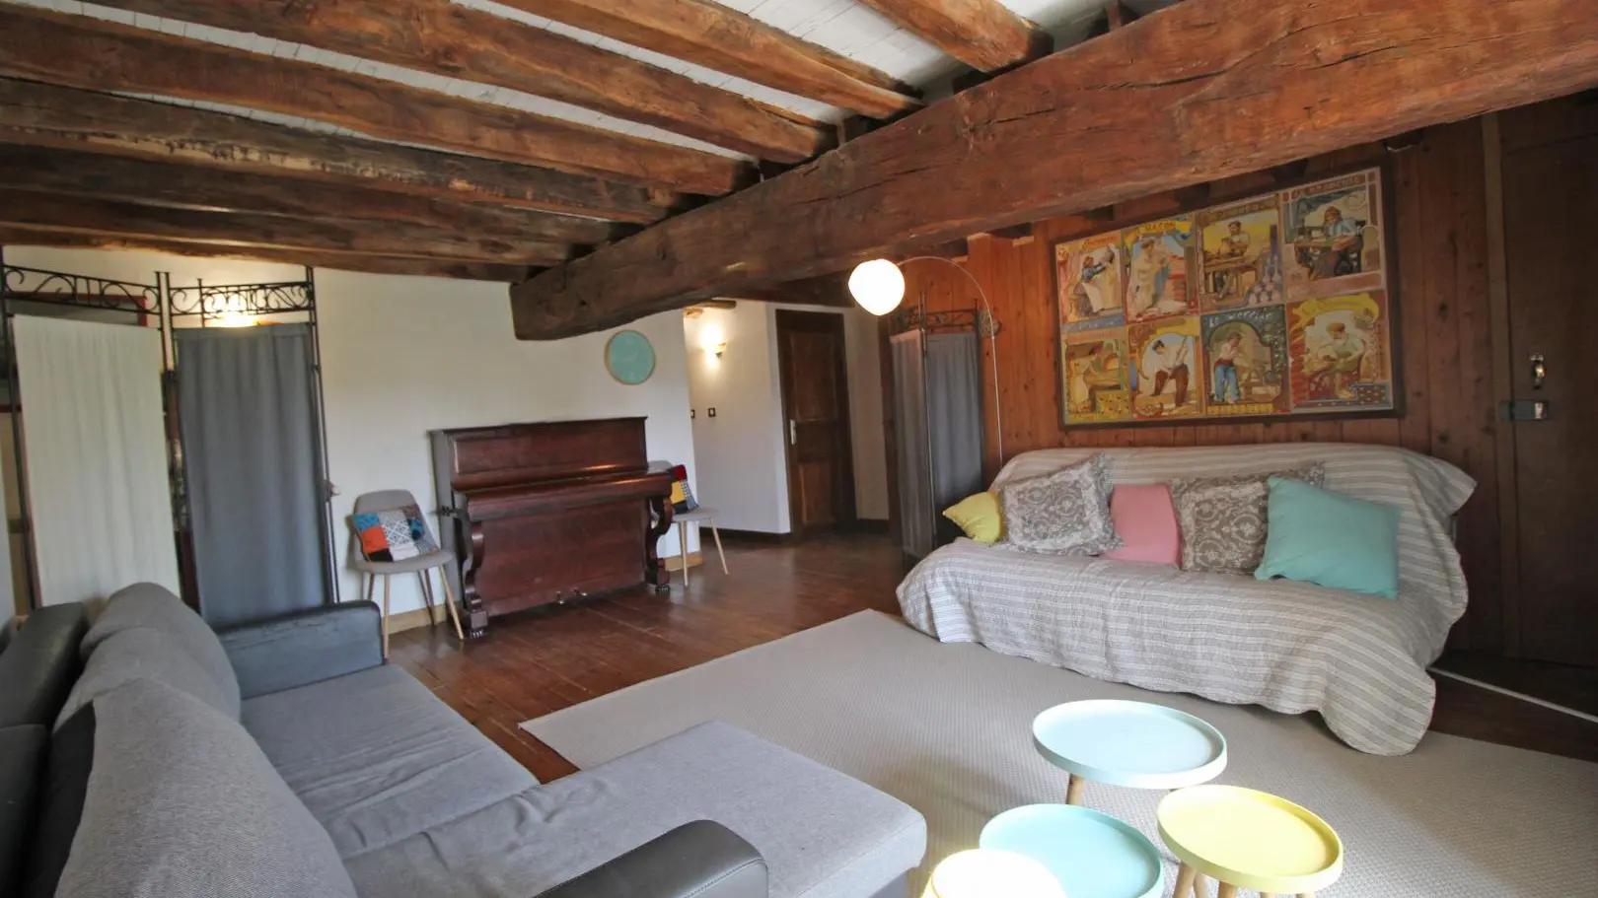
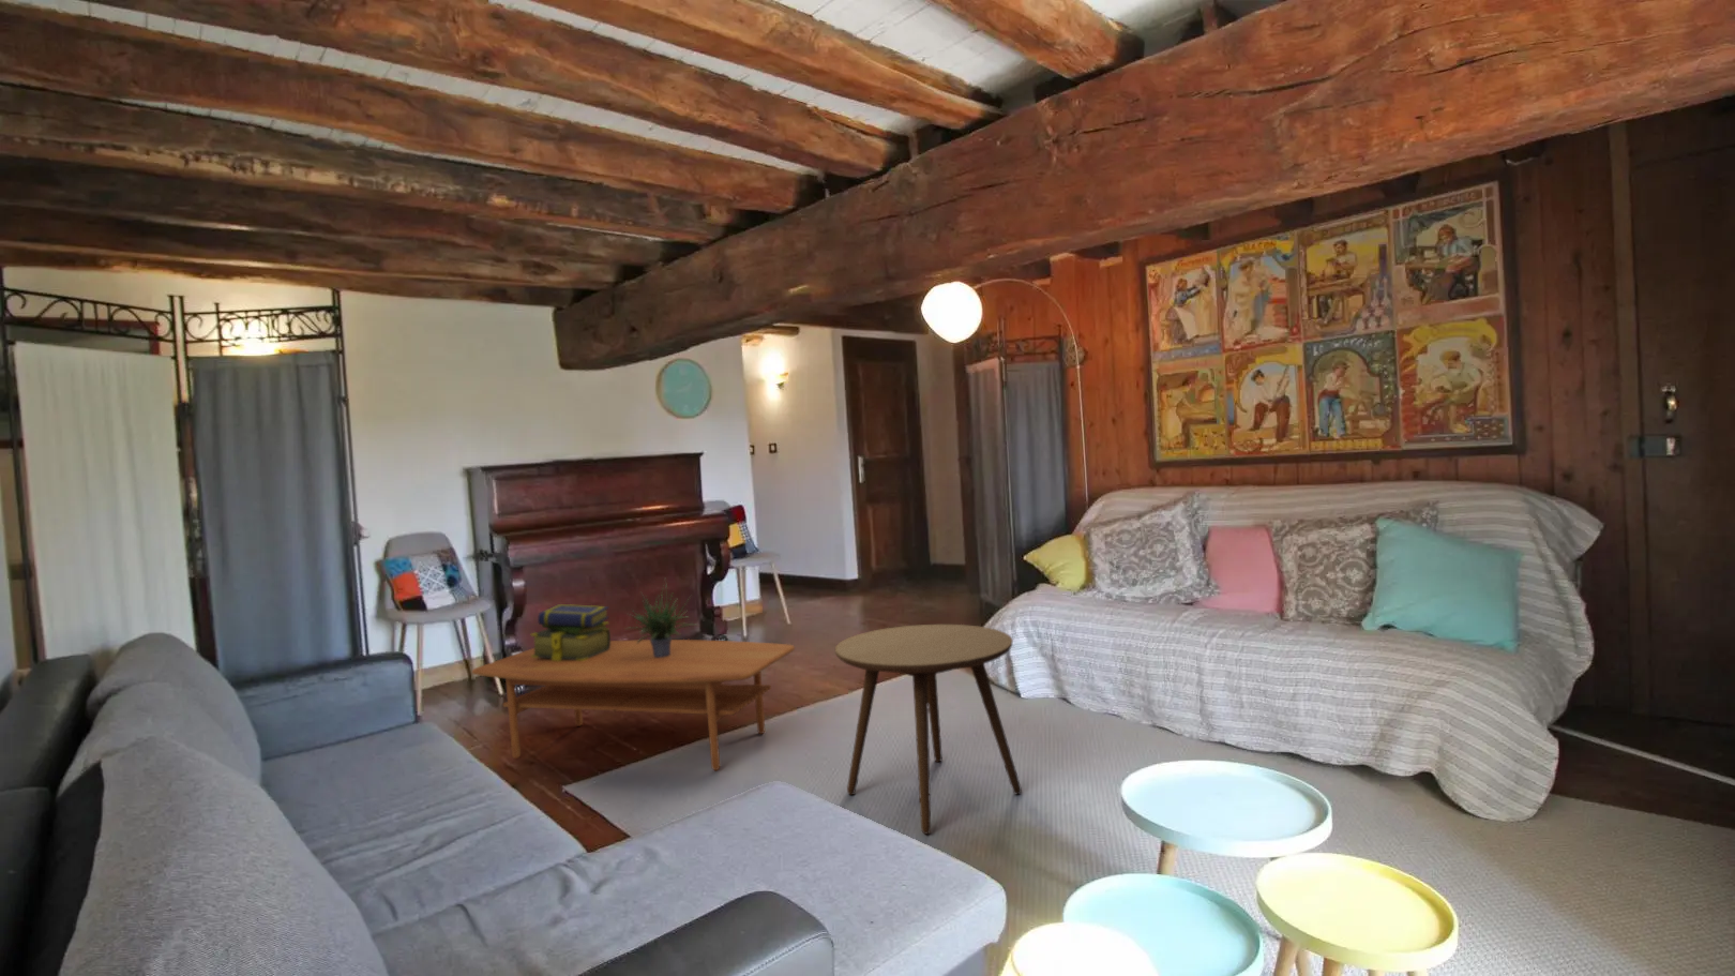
+ stack of books (573, 629)
+ side table (927, 716)
+ coffee table (638, 701)
+ potted plant (663, 617)
